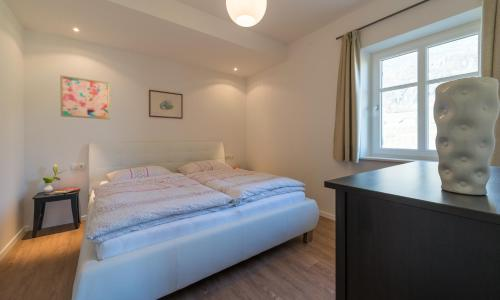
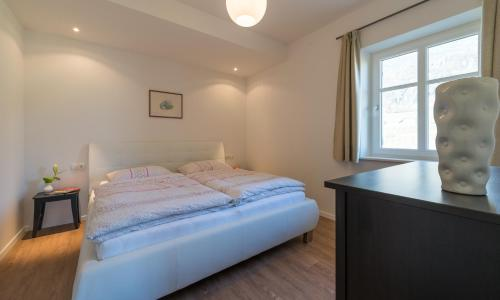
- wall art (86, 98)
